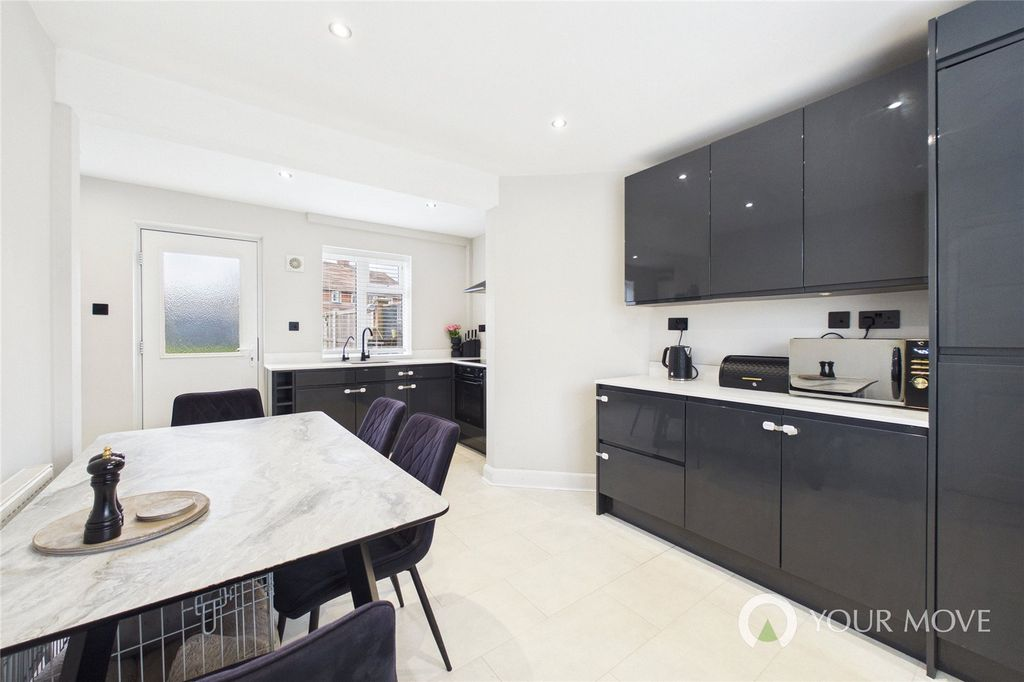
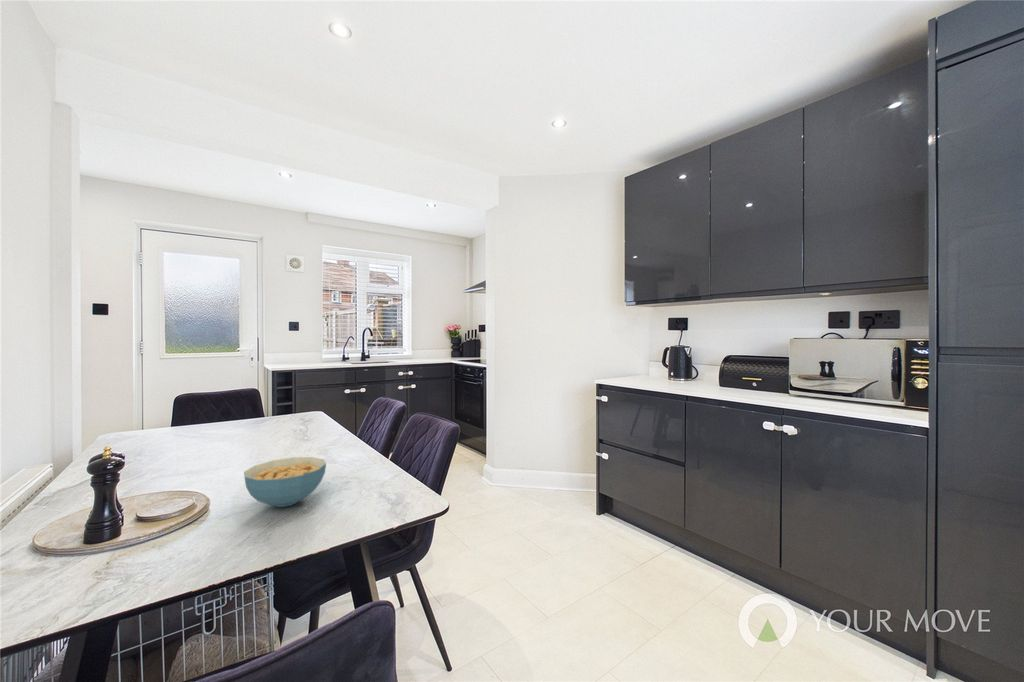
+ cereal bowl (286, 485)
